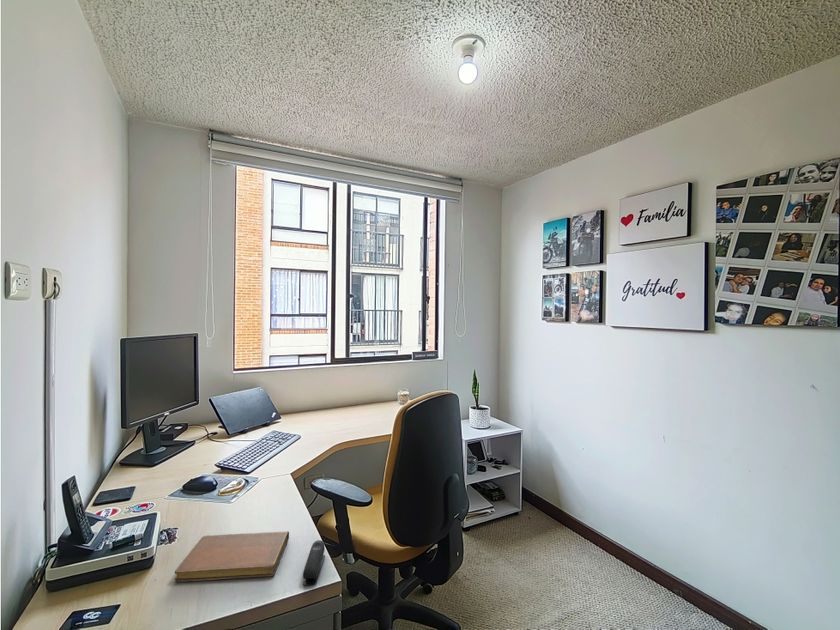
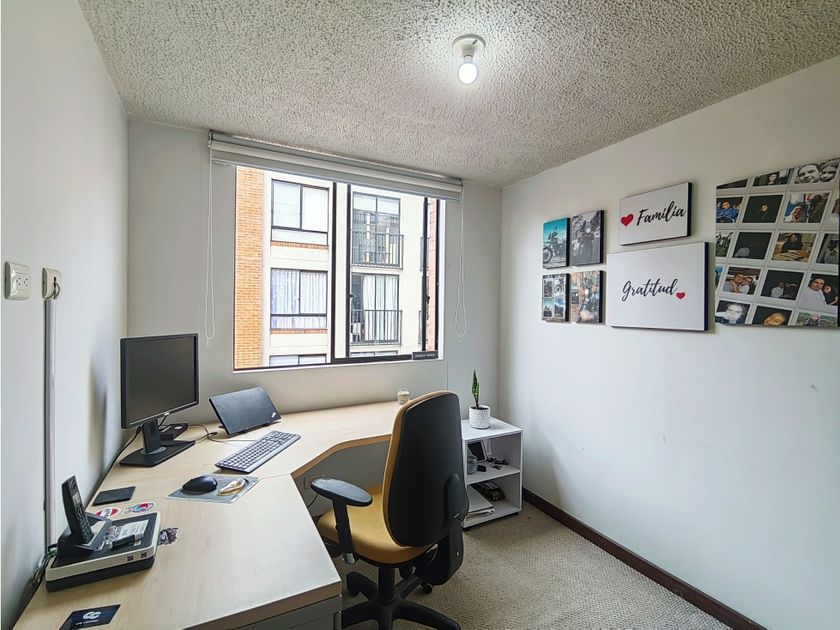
- stapler (314, 561)
- notebook (236, 553)
